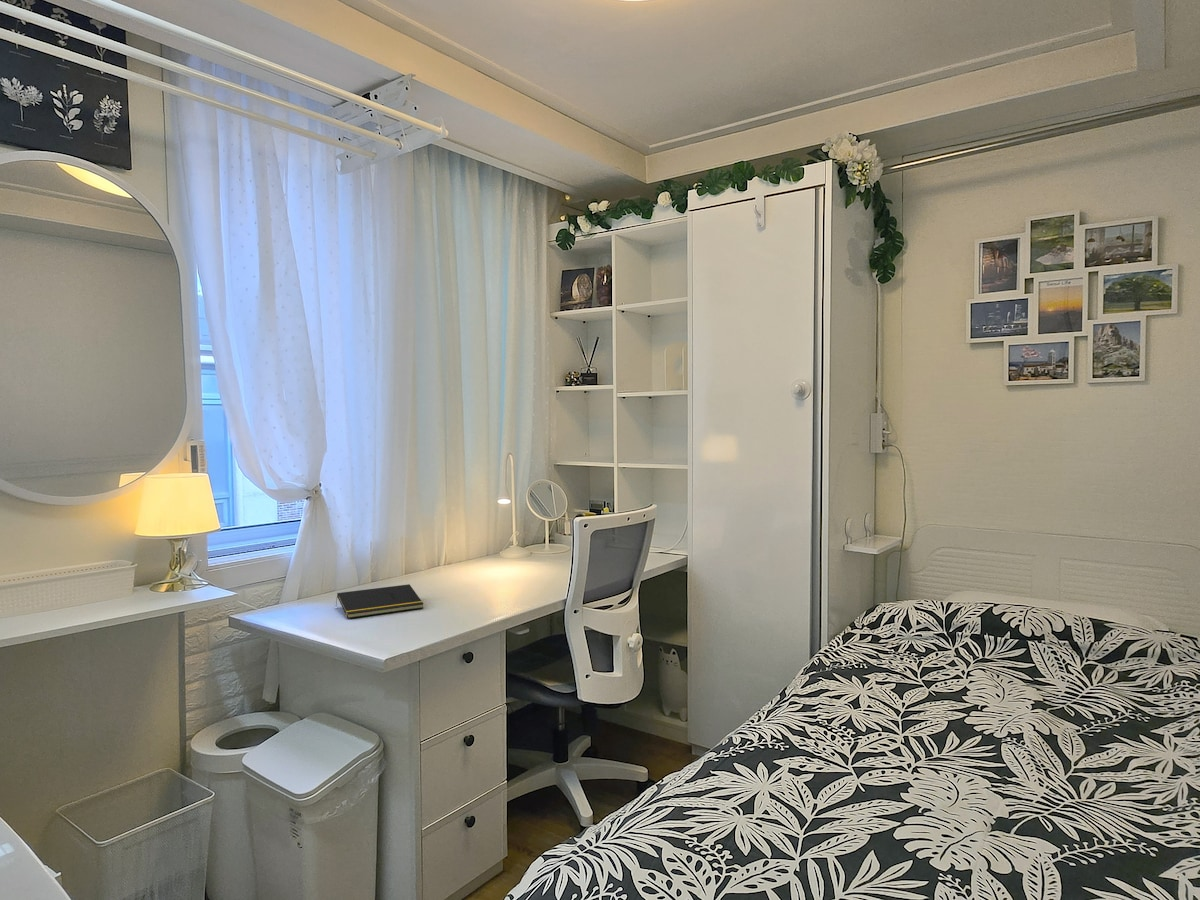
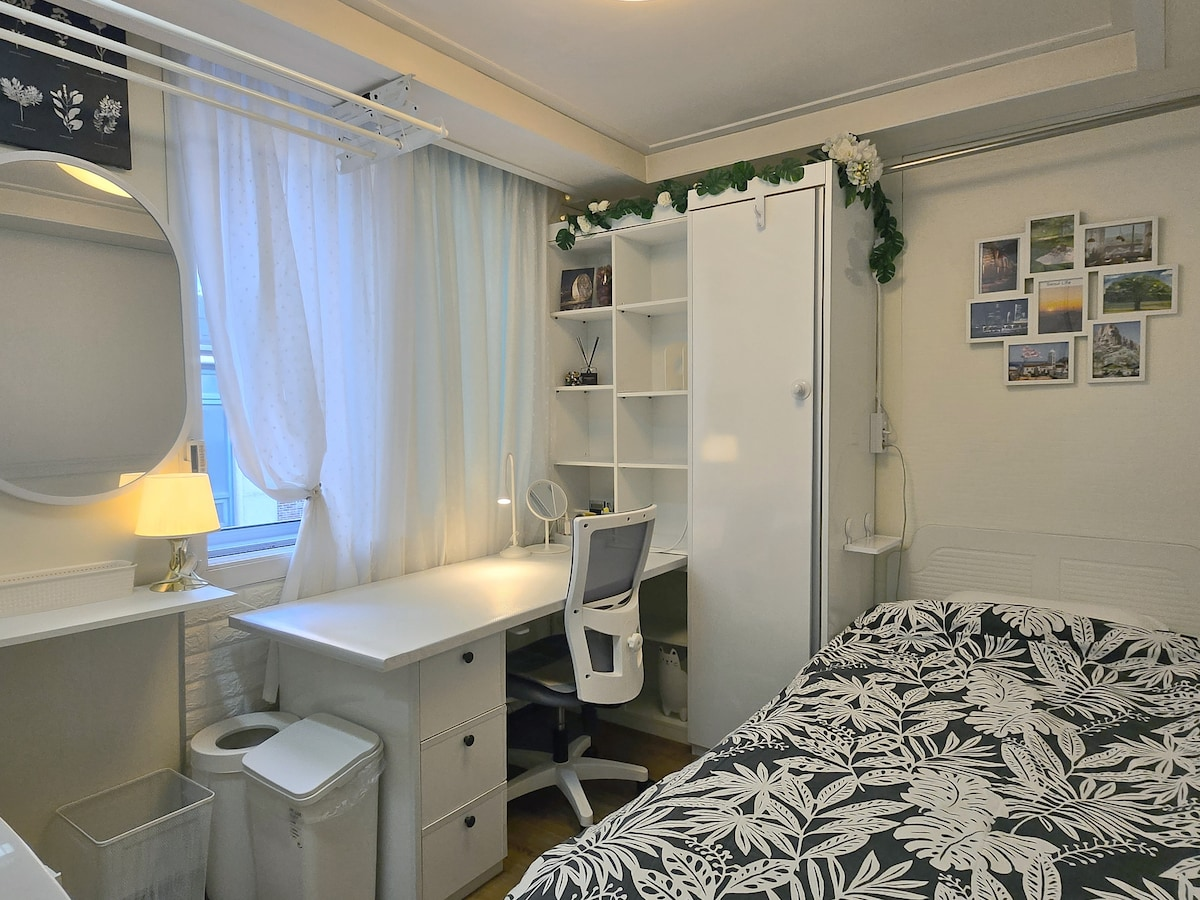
- notepad (380, 600)
